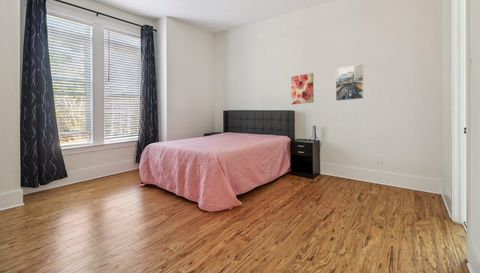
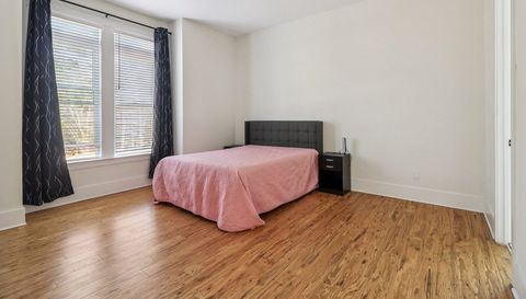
- wall art (302, 89)
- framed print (349, 83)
